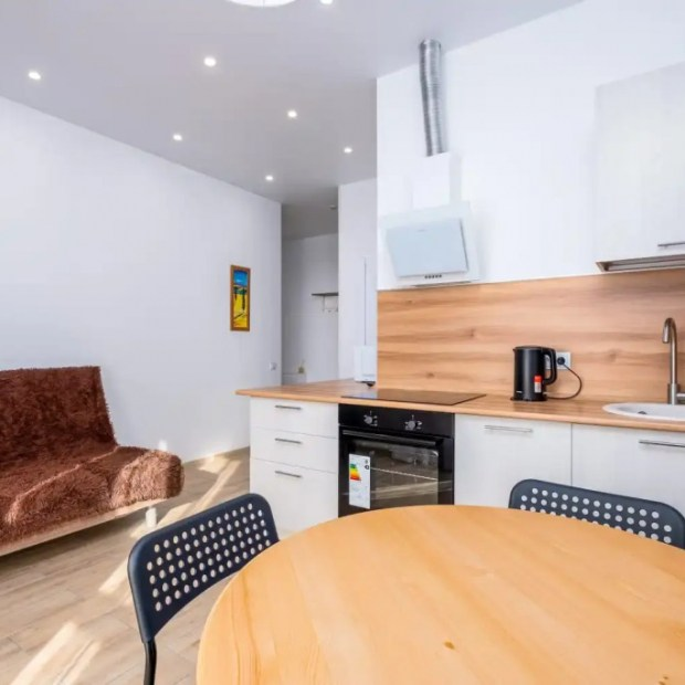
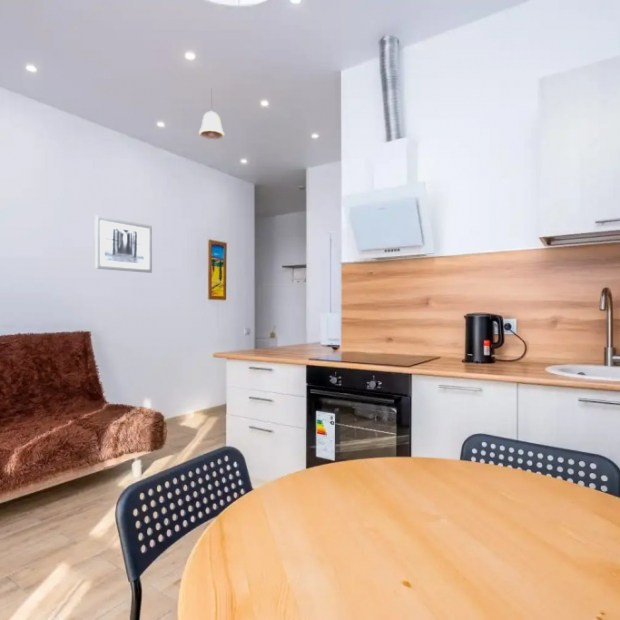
+ wall art (125, 245)
+ pendant light (211, 113)
